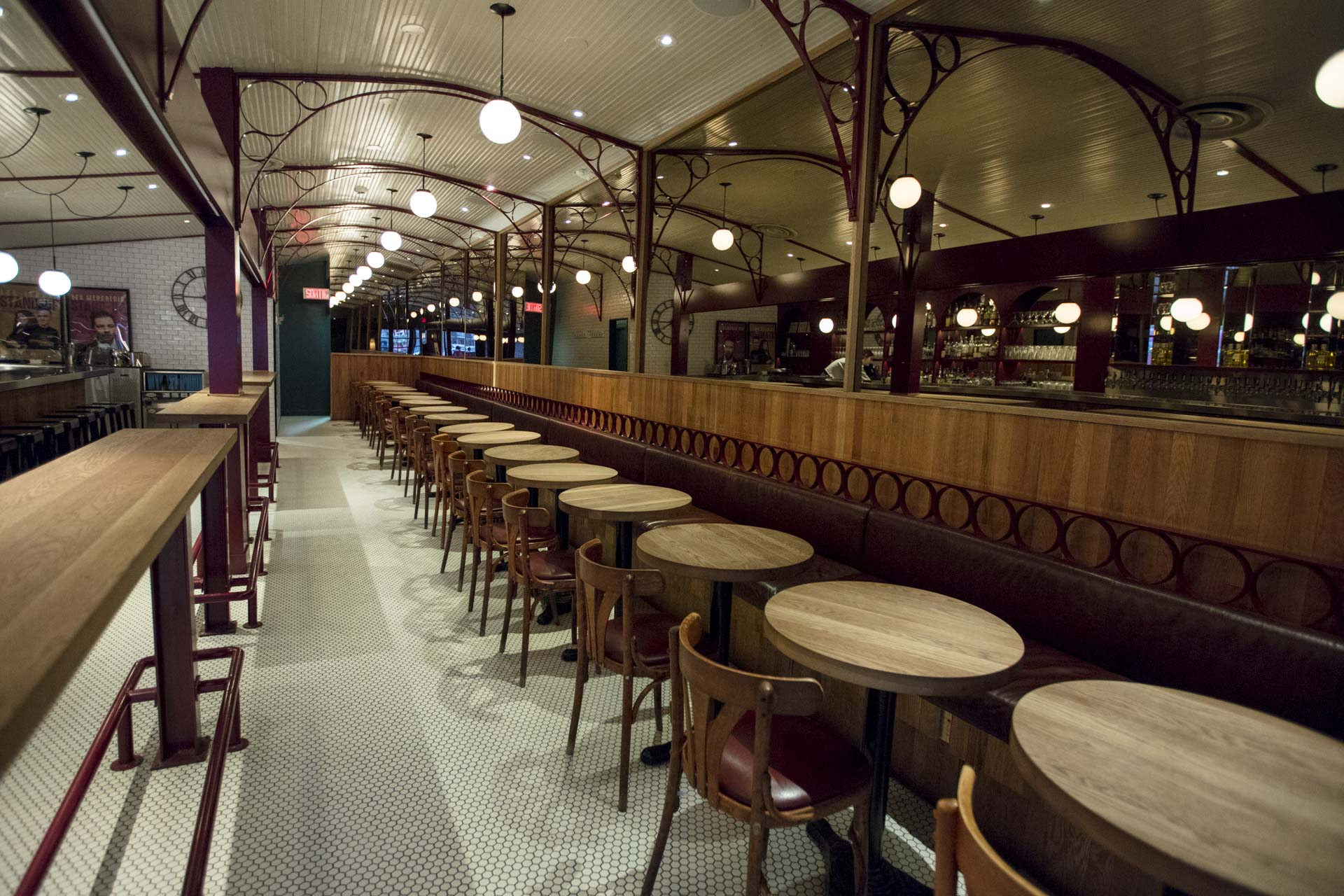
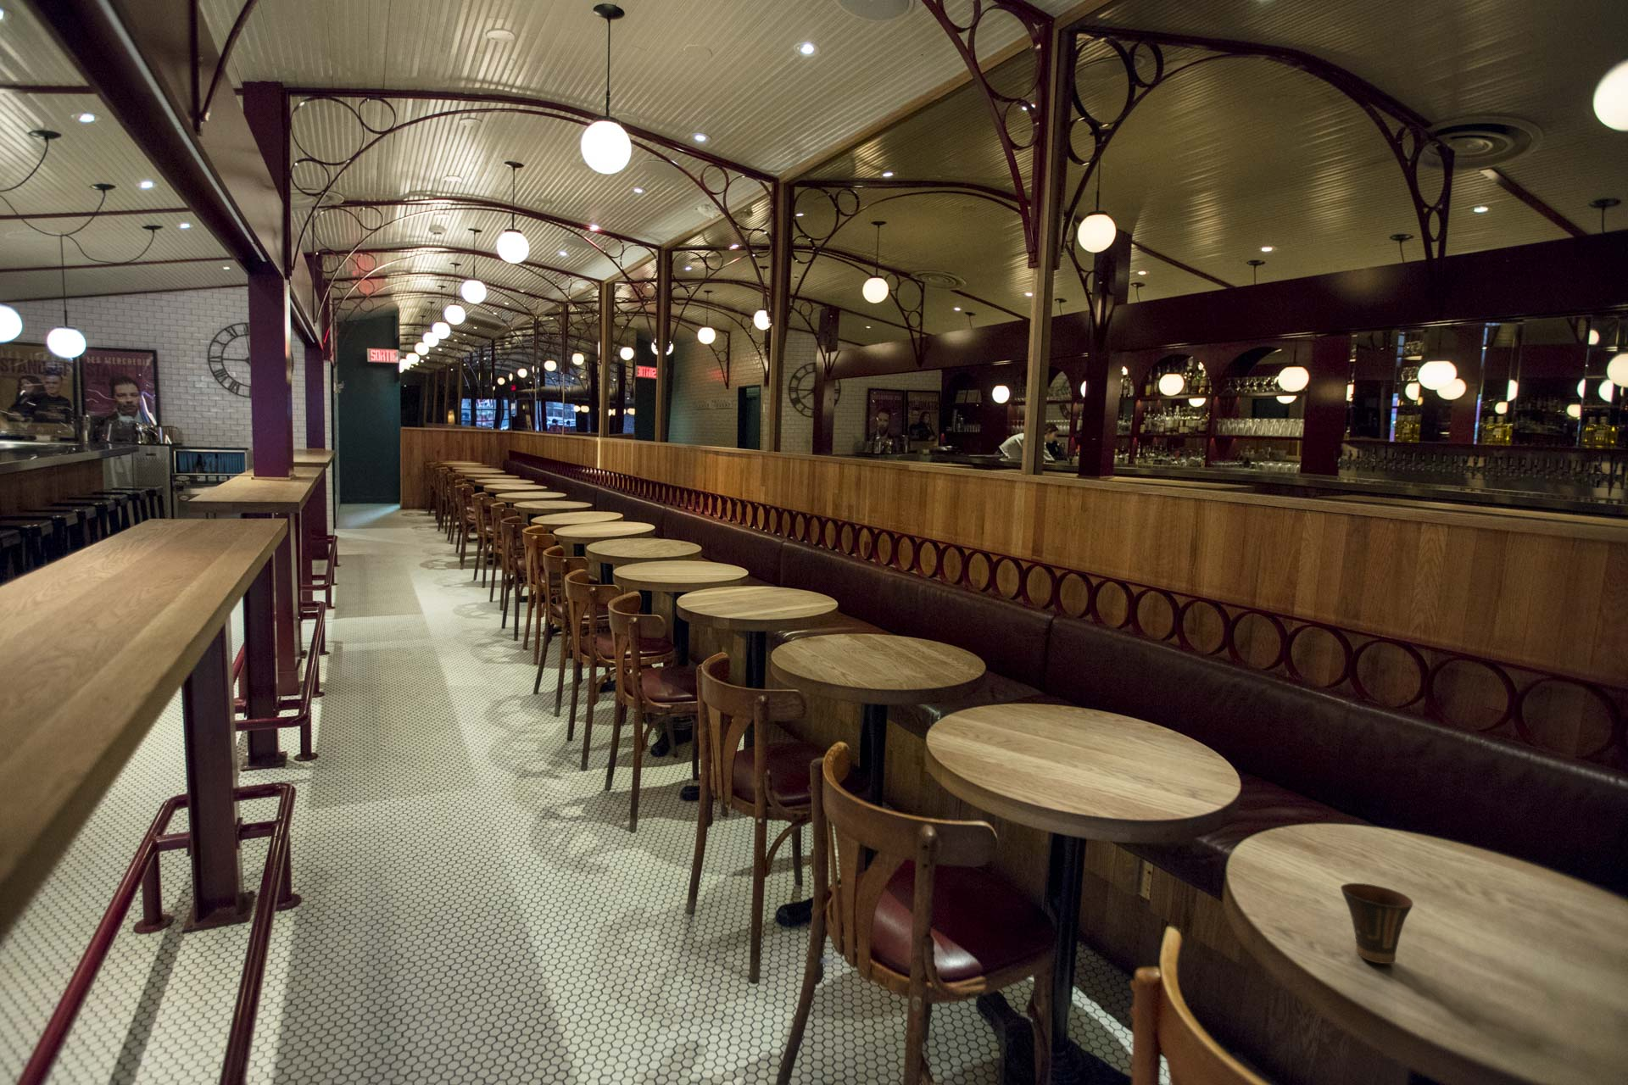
+ cup (1372, 922)
